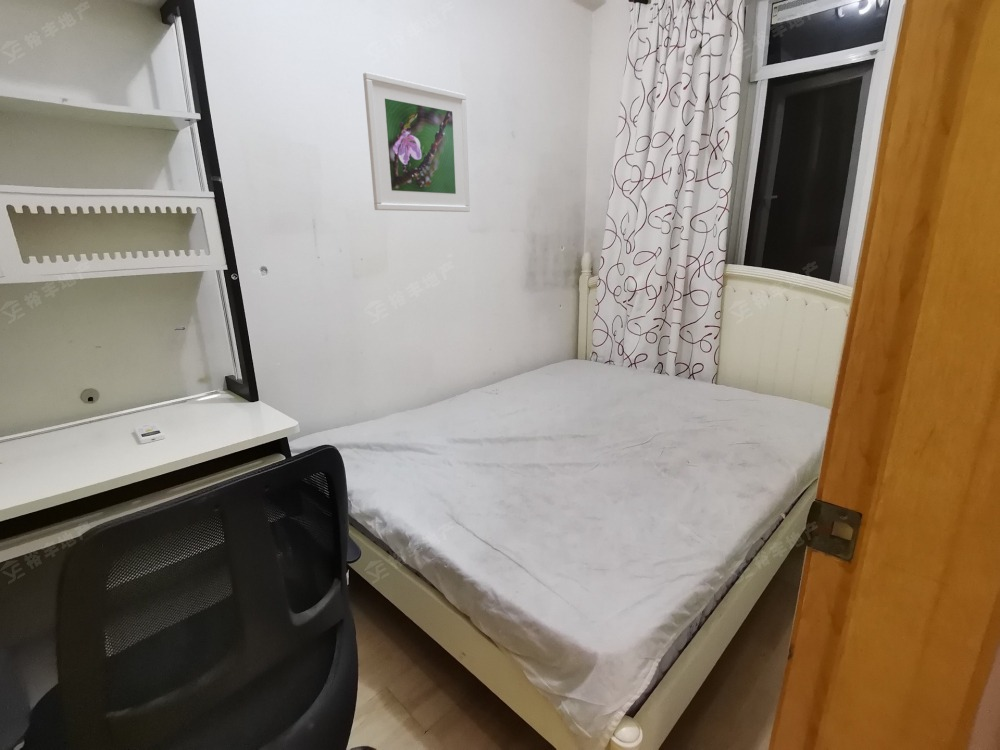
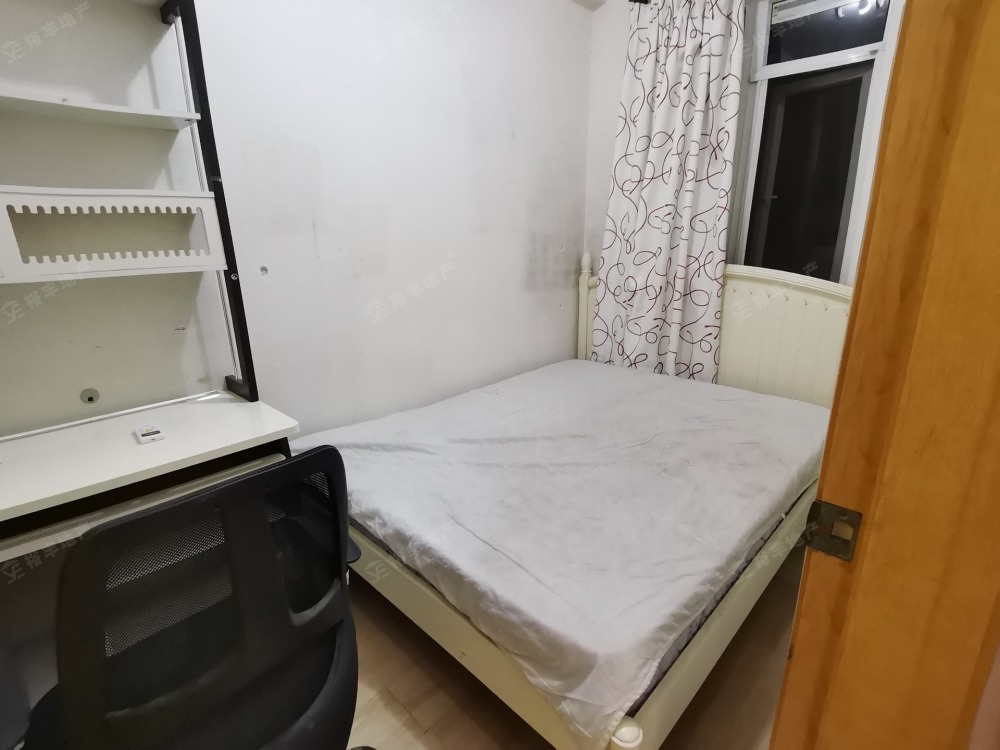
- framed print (422, 149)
